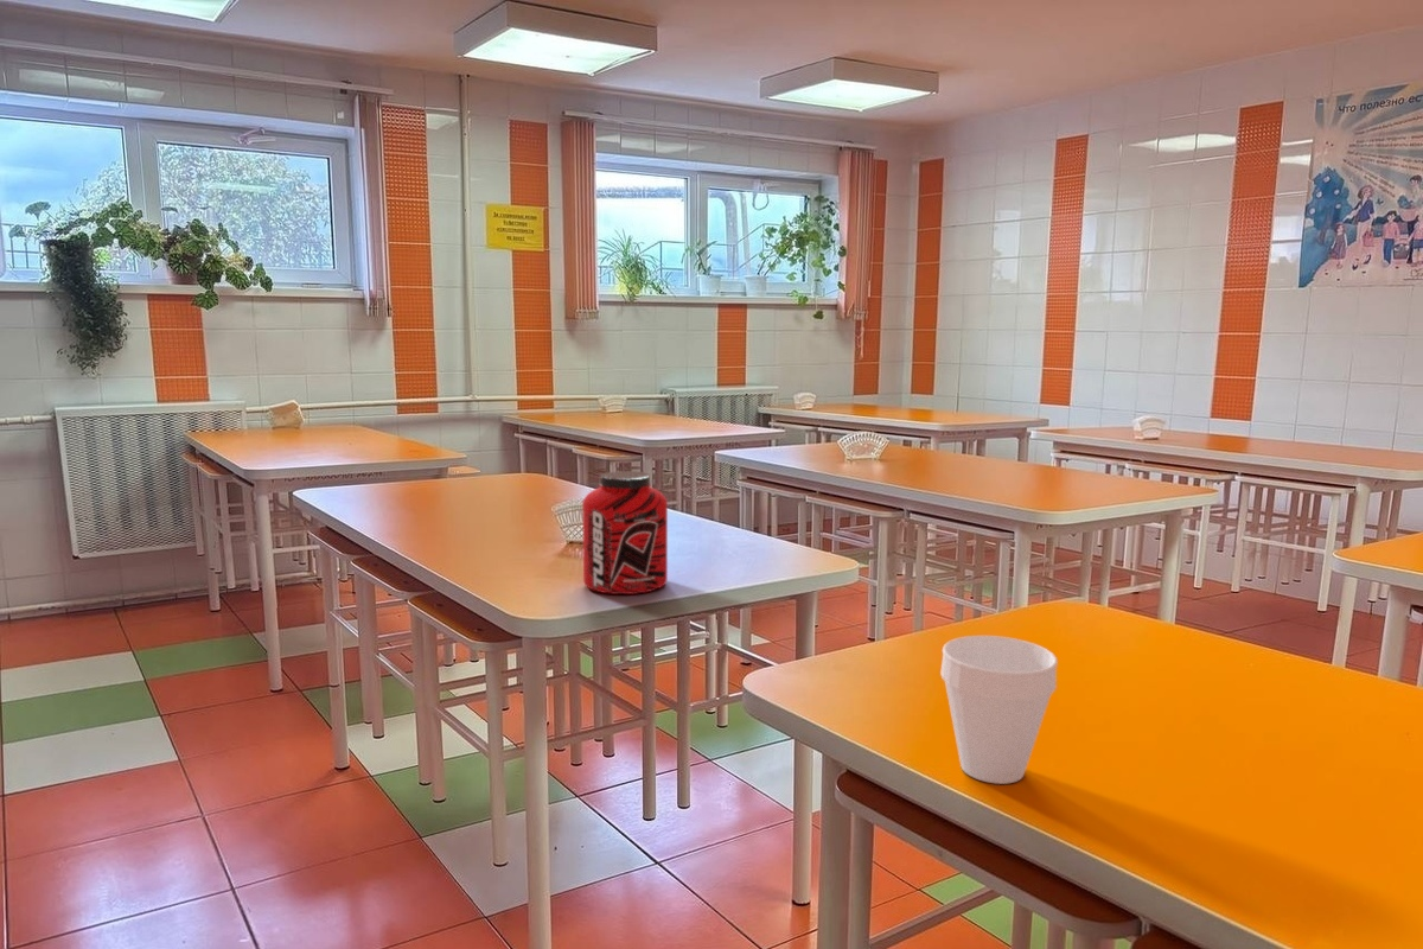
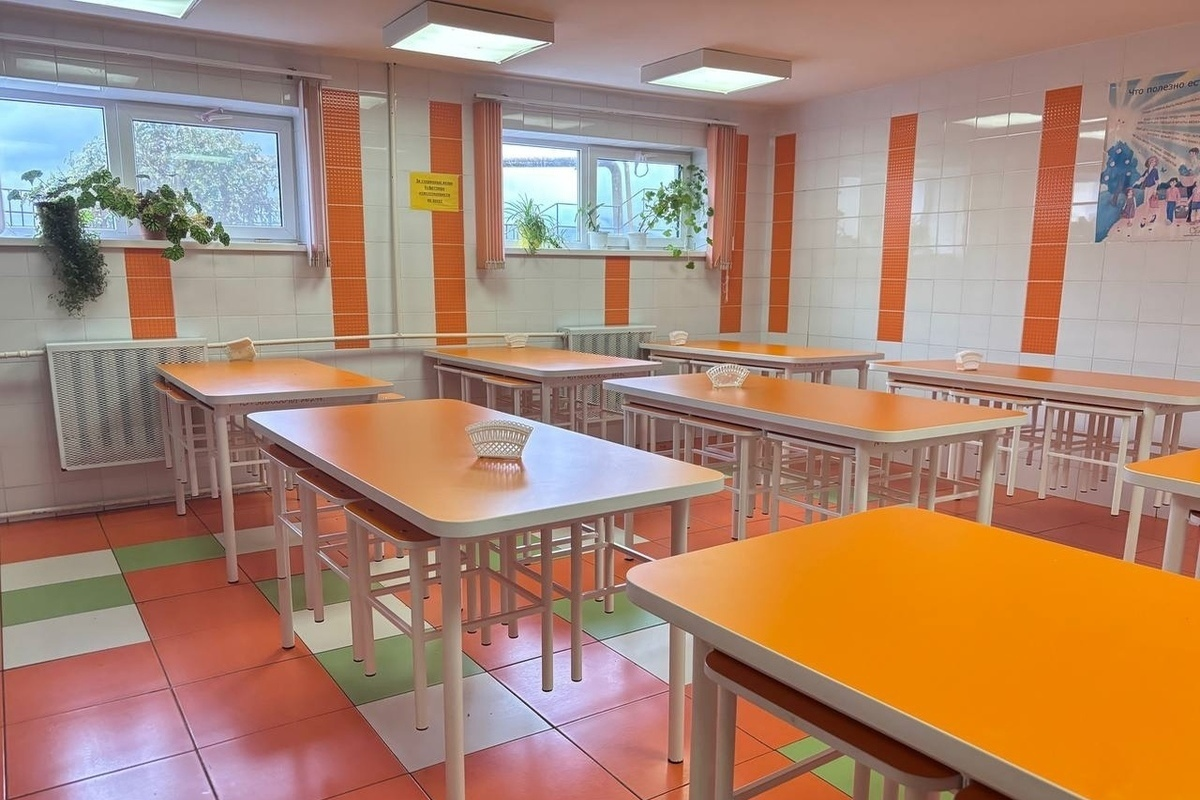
- cup (995, 711)
- protein powder (625, 529)
